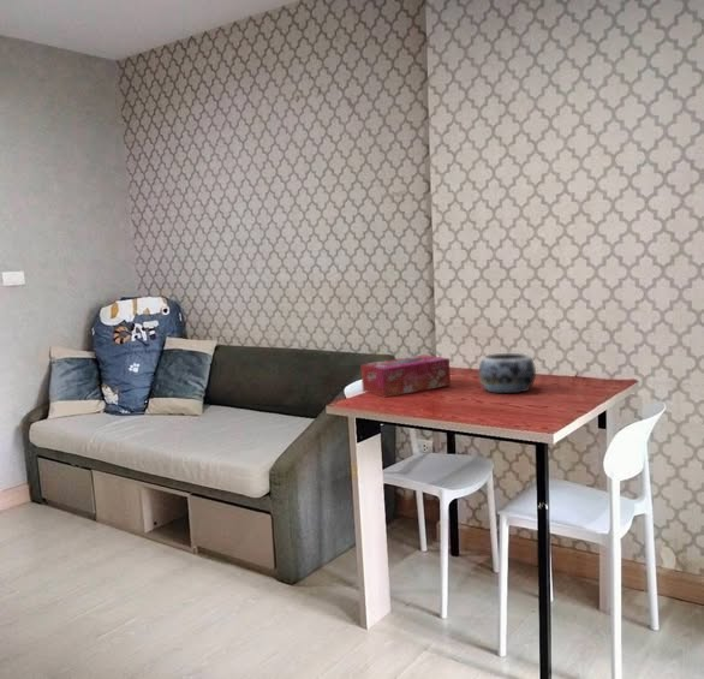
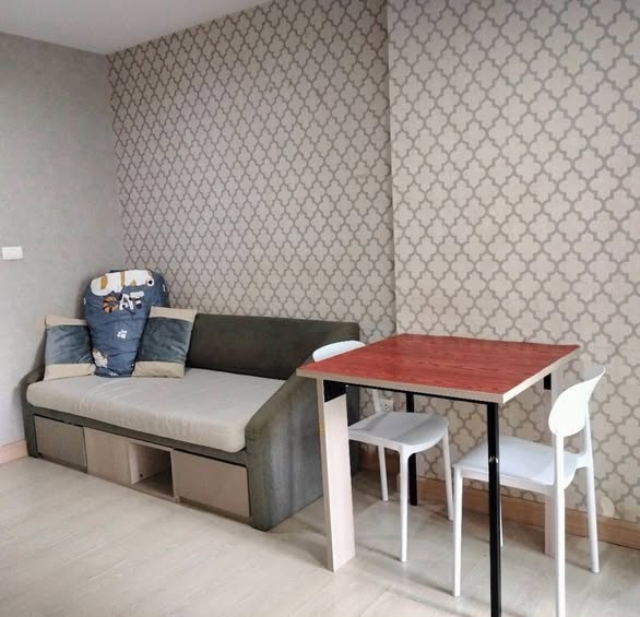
- decorative bowl (506, 373)
- tissue box (405, 374)
